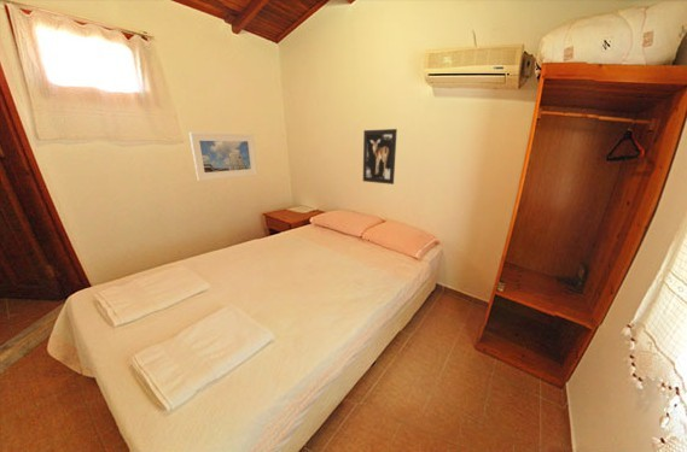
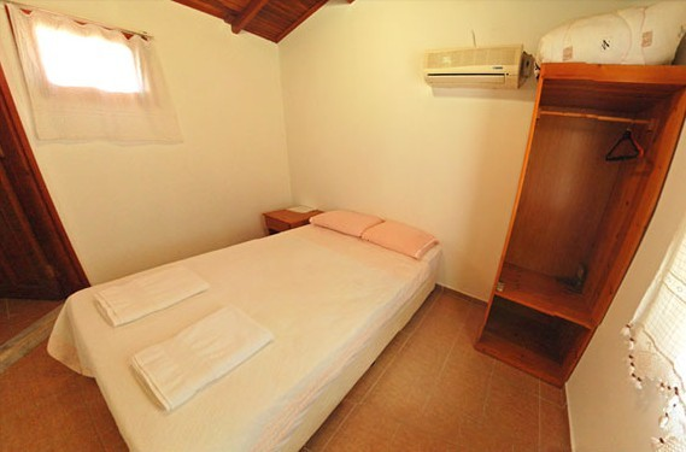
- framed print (227, 155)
- wall art (378, 157)
